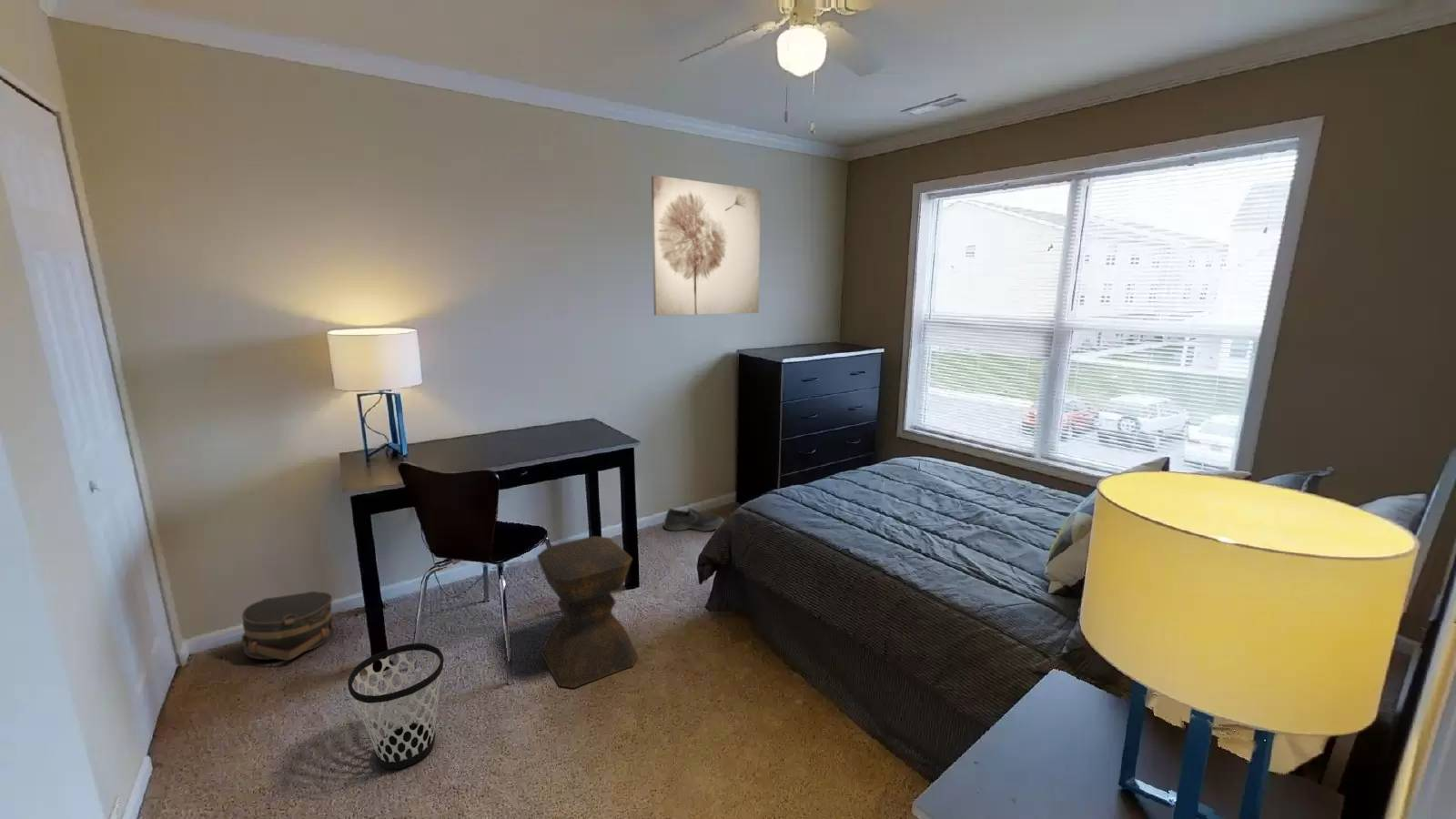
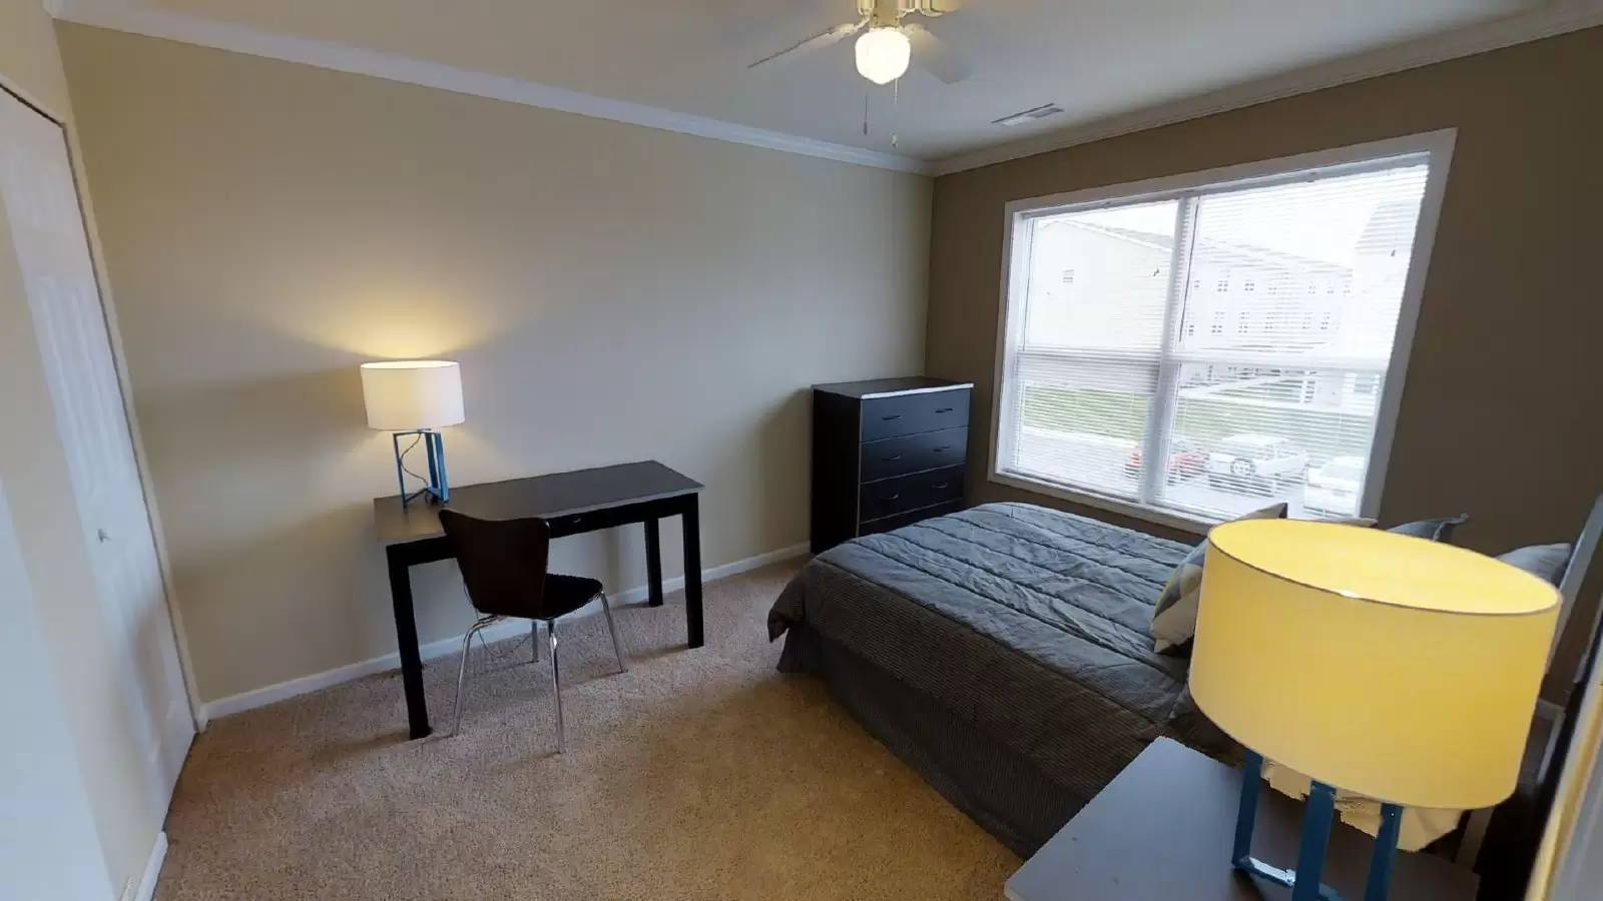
- hat box (289, 625)
- stool (586, 604)
- shoe (693, 517)
- wall art (709, 249)
- wastebasket (401, 710)
